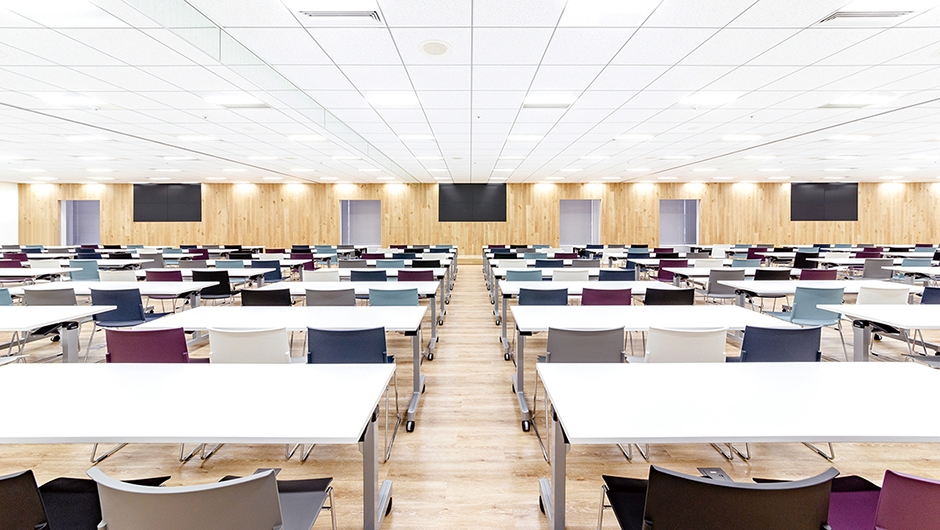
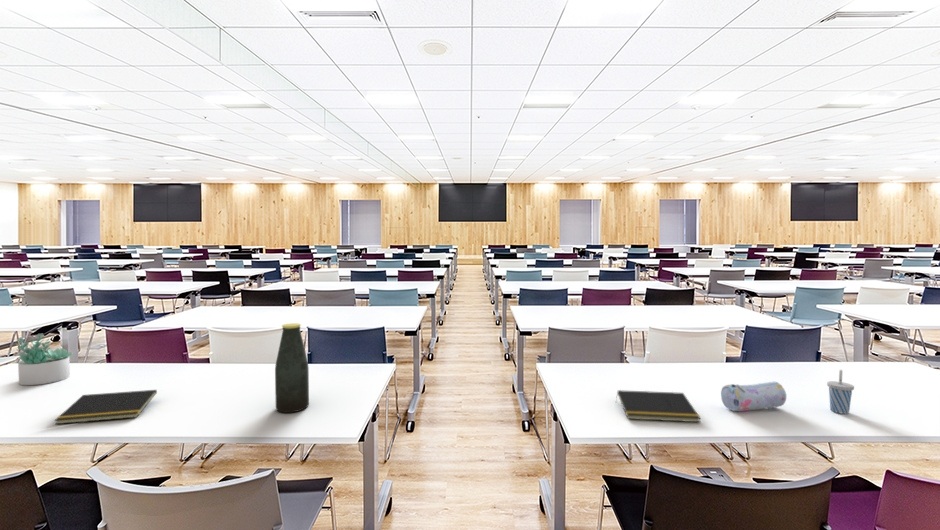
+ bottle (291, 366)
+ succulent plant (45, 356)
+ pencil case (752, 395)
+ cup (840, 390)
+ notepad (656, 405)
+ notepad (109, 405)
